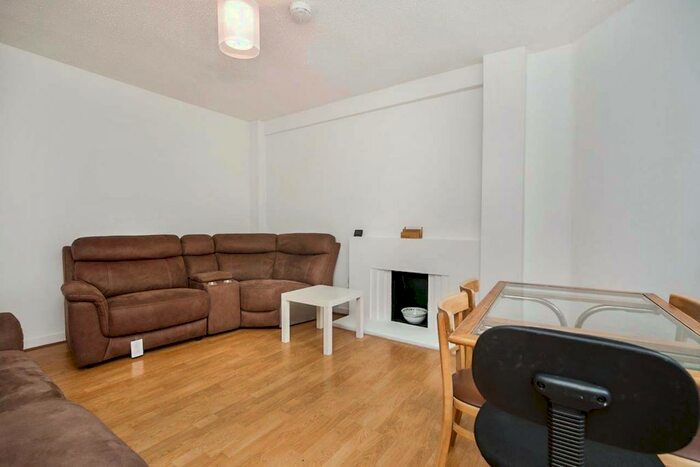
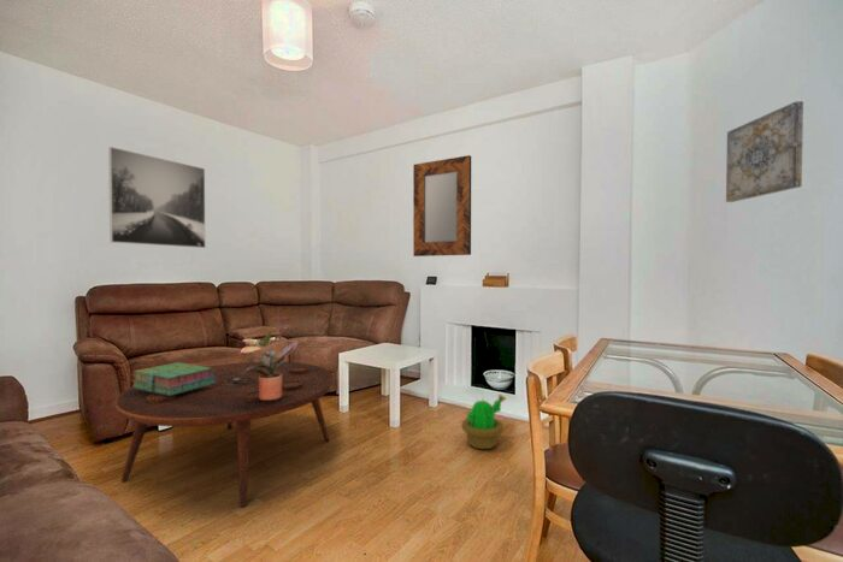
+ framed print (161, 202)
+ wall art (760, 156)
+ home mirror (441, 207)
+ potted plant (264, 363)
+ stack of books (173, 380)
+ decorative plant (485, 419)
+ coffee table (236, 418)
